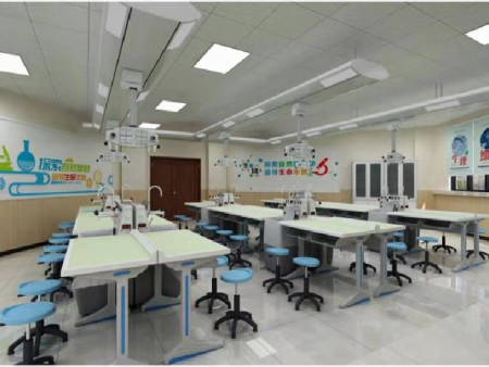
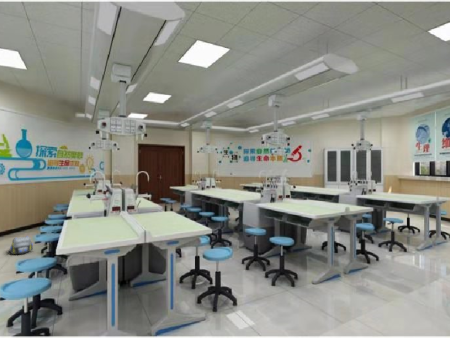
+ shoulder bag (21, 244)
